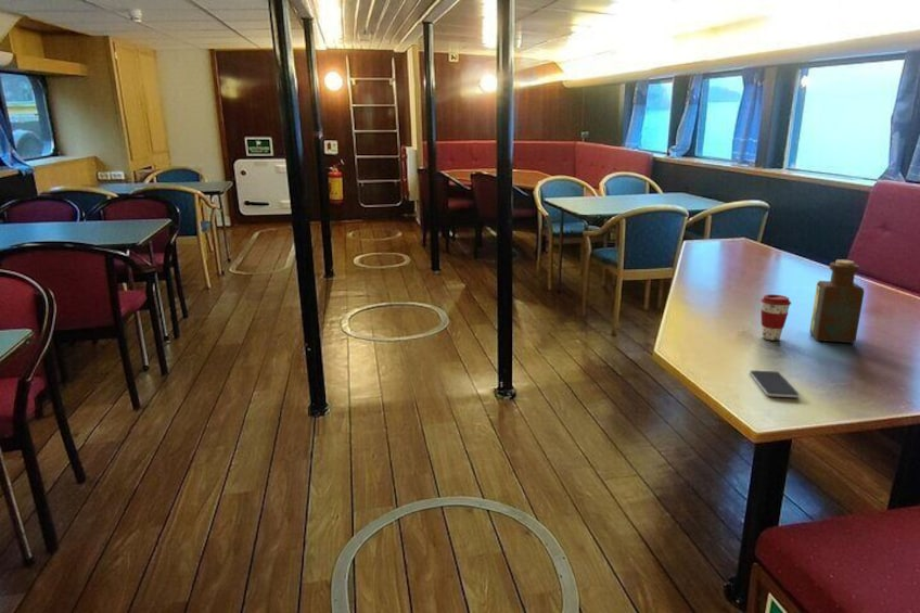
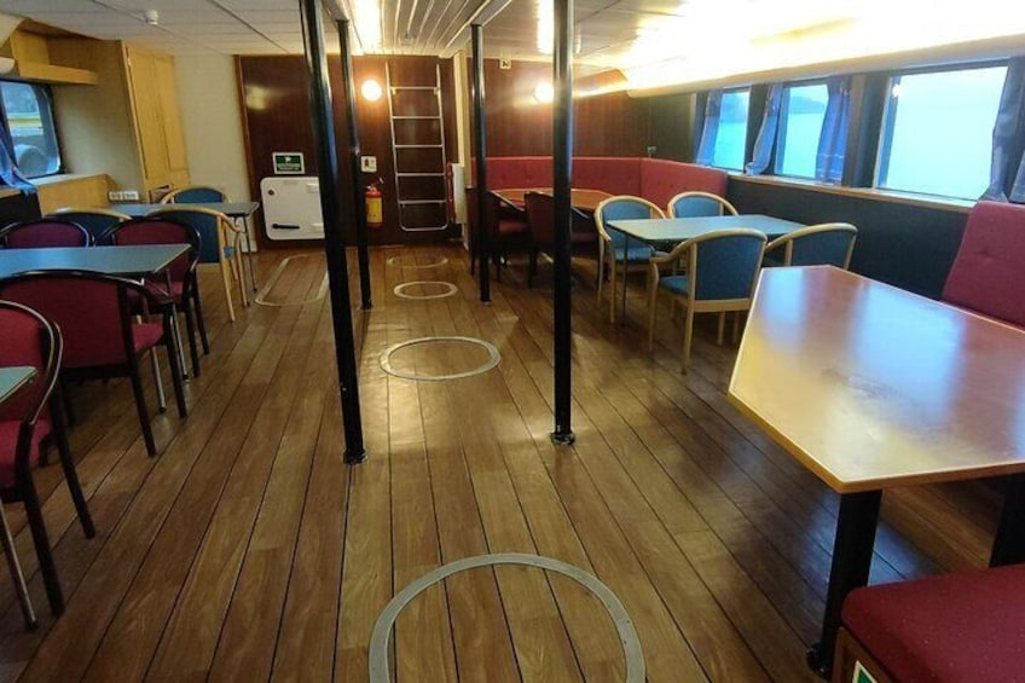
- coffee cup (774, 317)
- bottle (838, 299)
- smartphone (772, 383)
